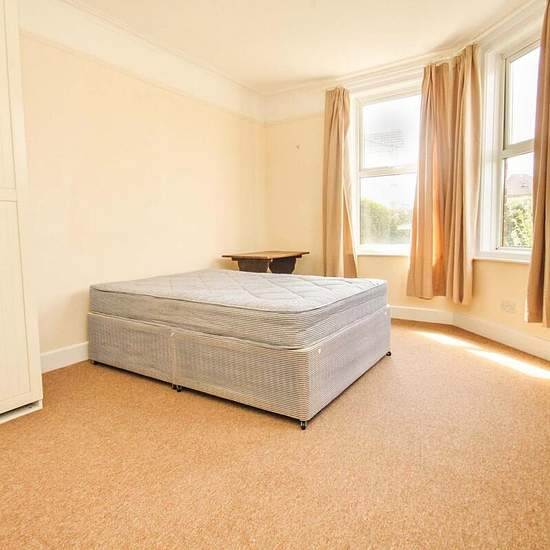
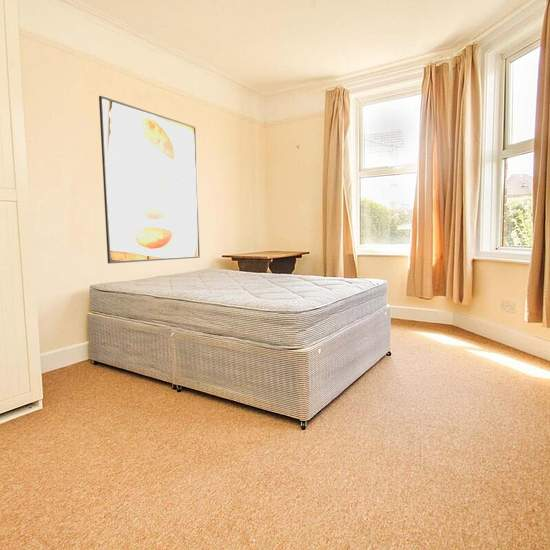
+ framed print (156, 188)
